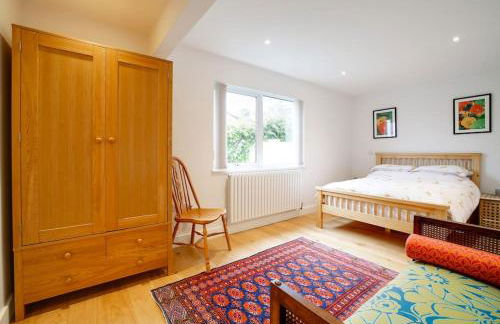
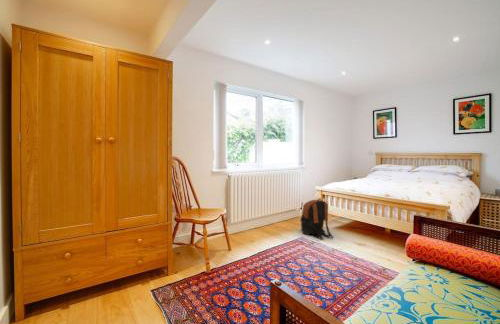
+ backpack (316, 215)
